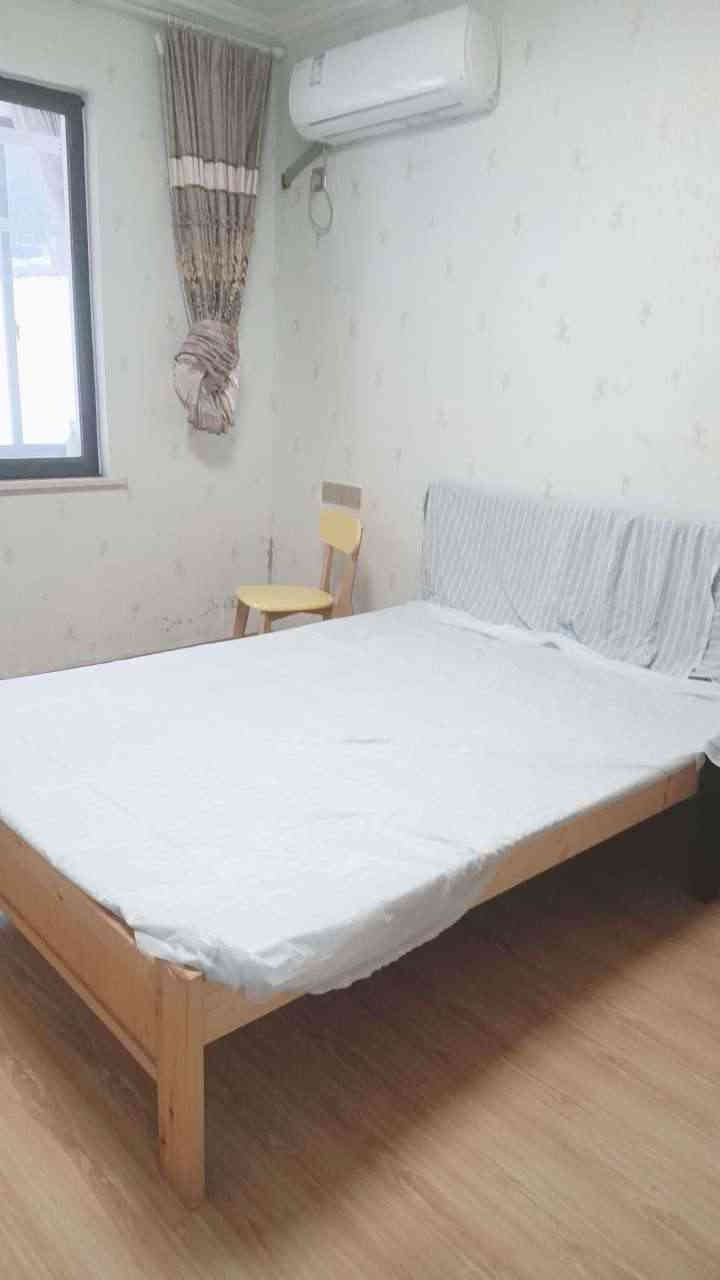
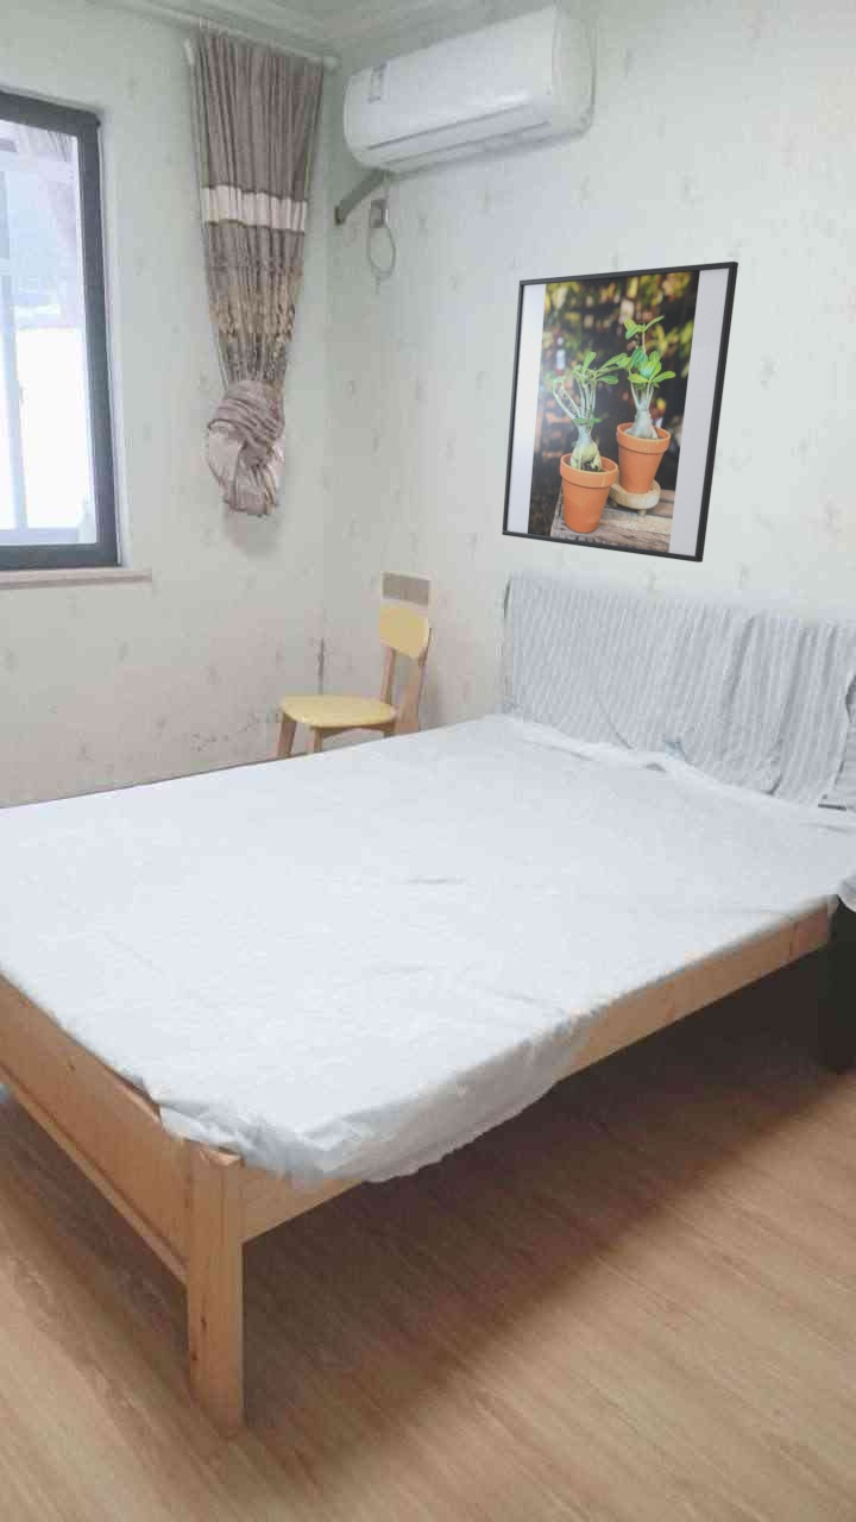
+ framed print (606, 414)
